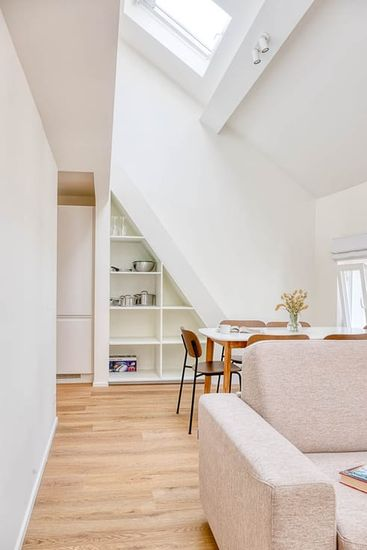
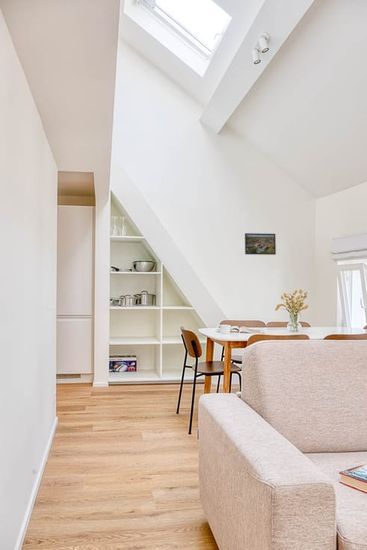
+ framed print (260, 244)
